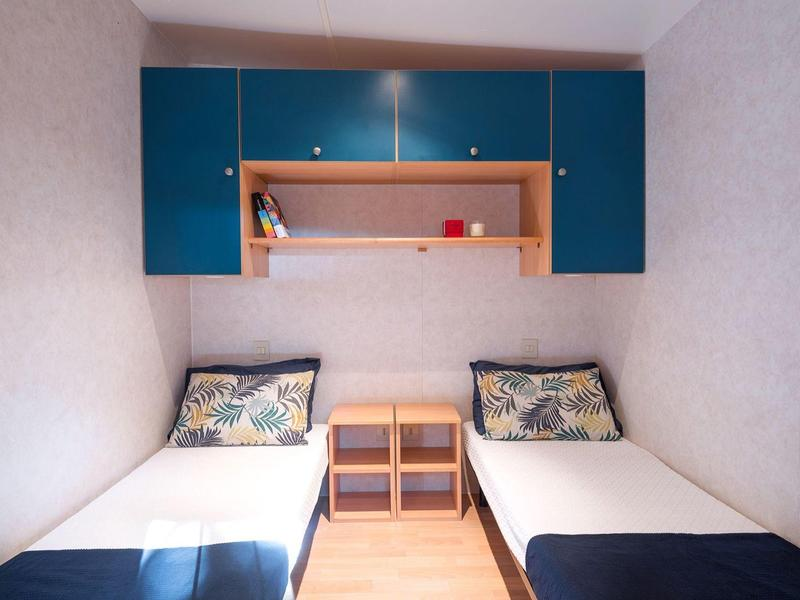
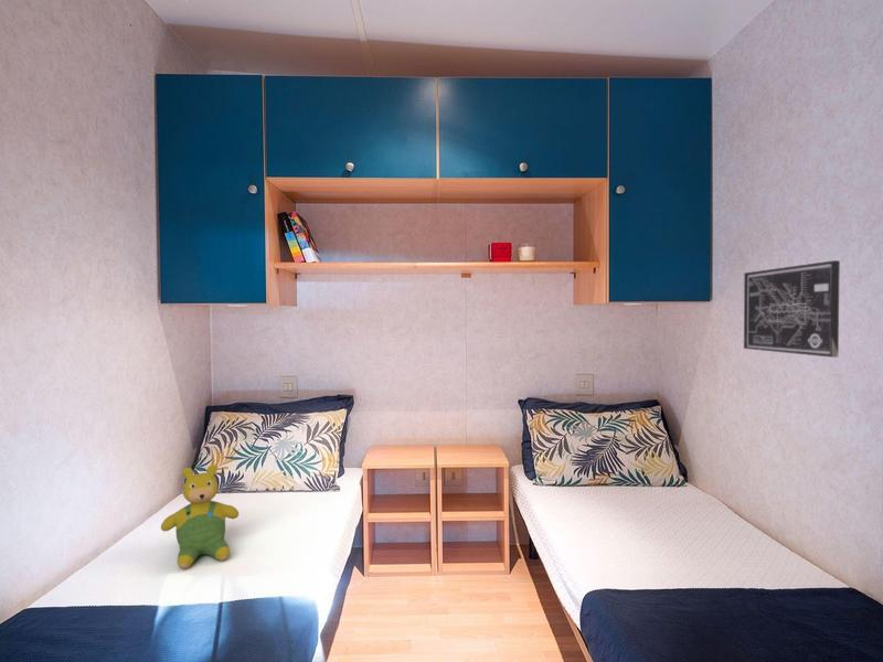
+ wall art (785, 310)
+ teddy bear (201, 512)
